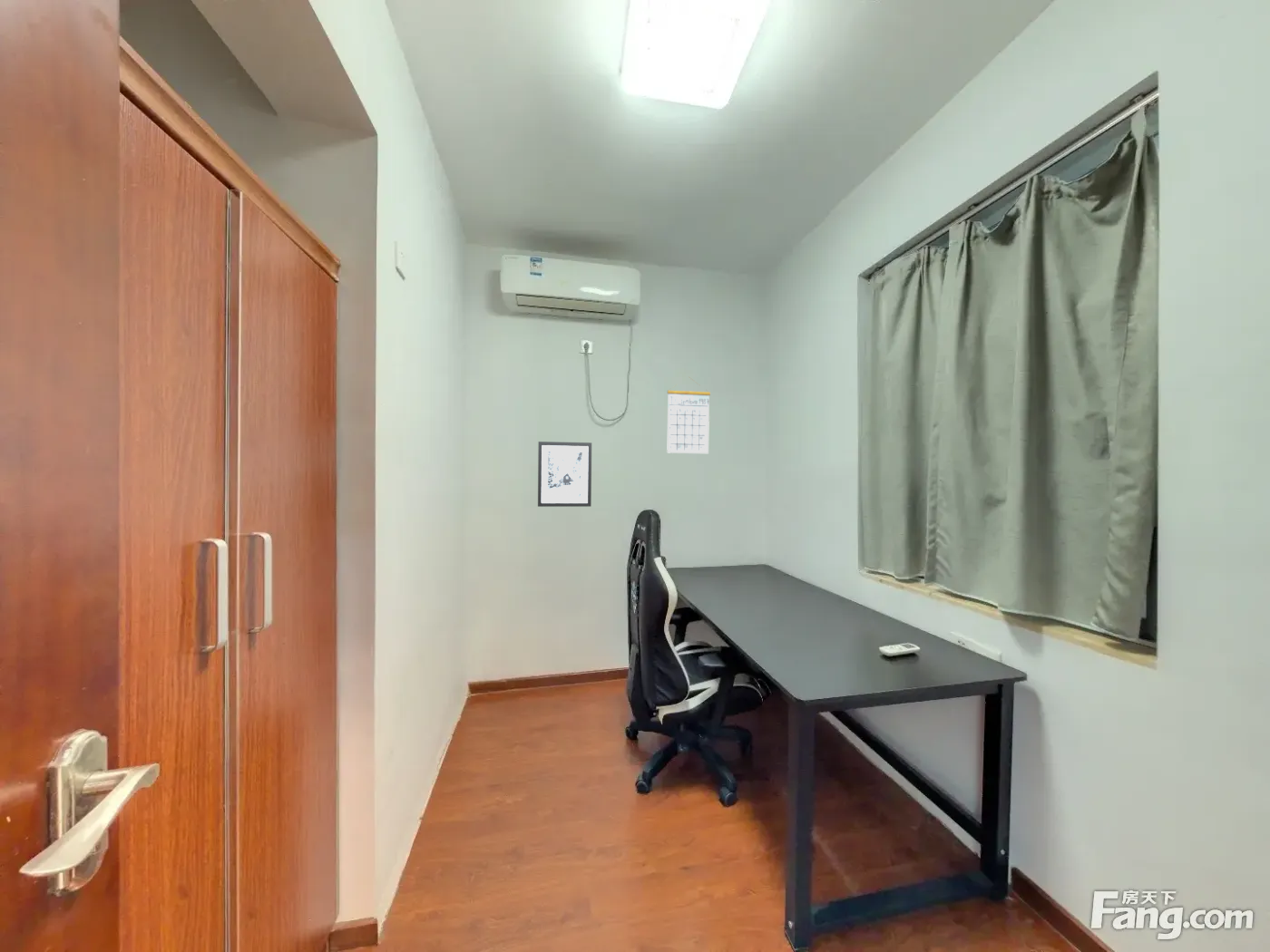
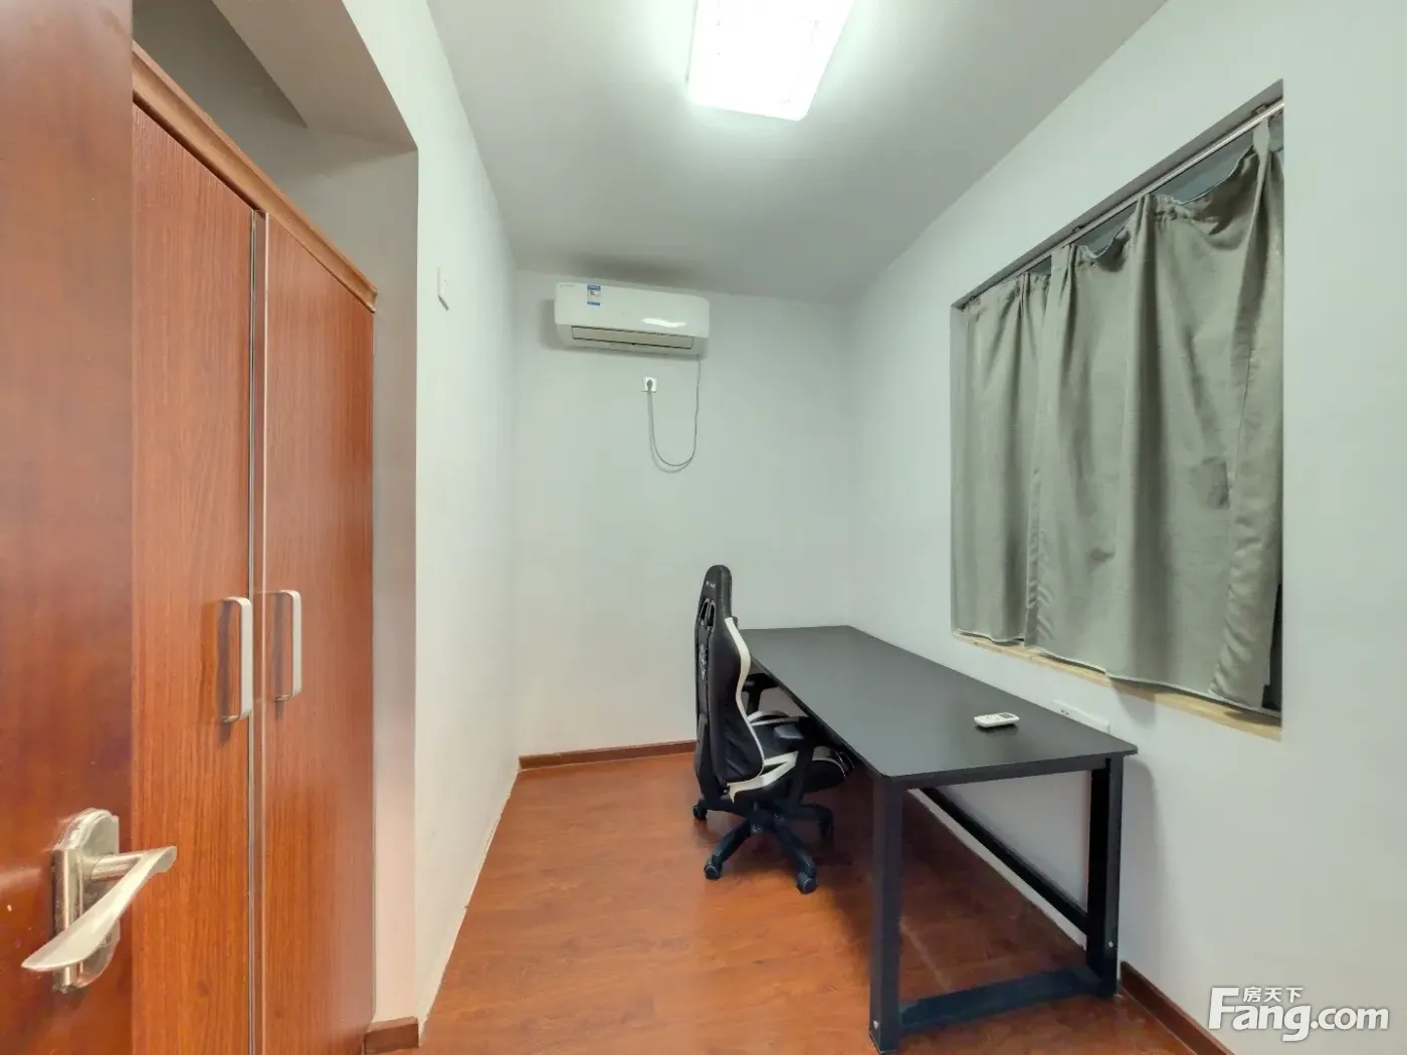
- calendar (689, 414)
- wall art (564, 474)
